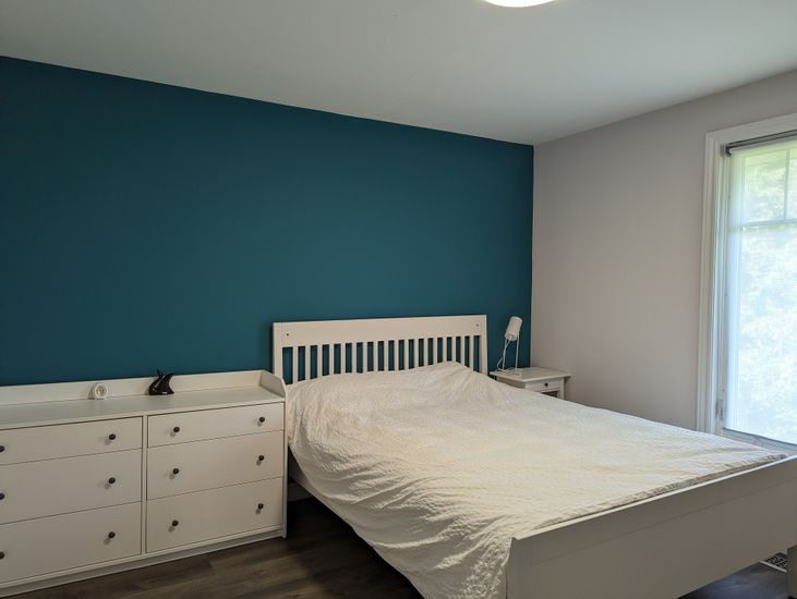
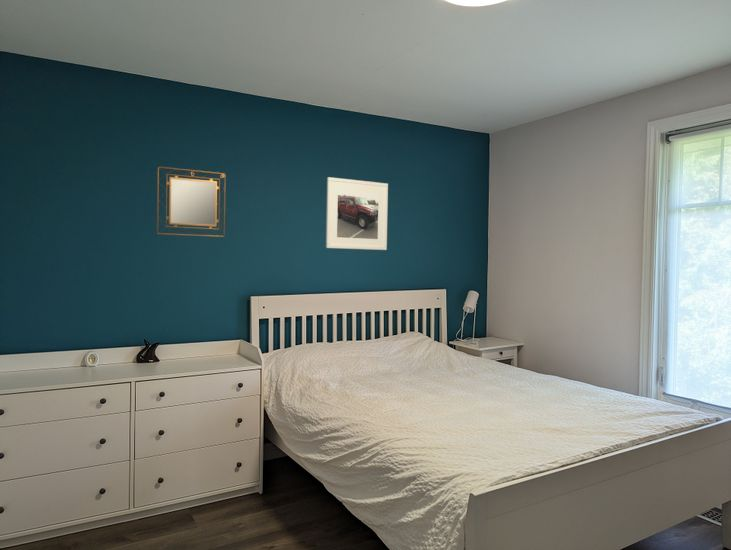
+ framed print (357, 214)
+ home mirror (192, 202)
